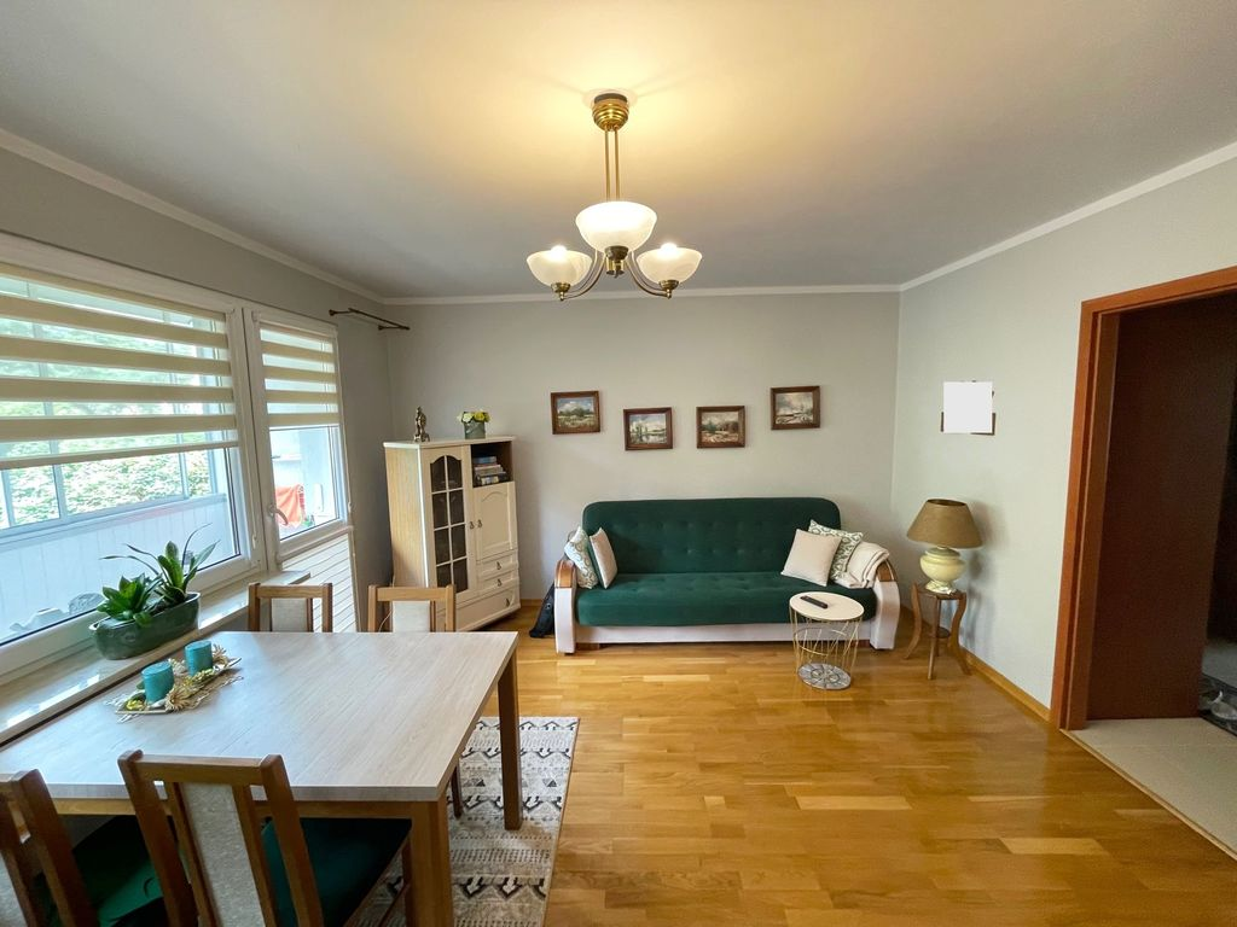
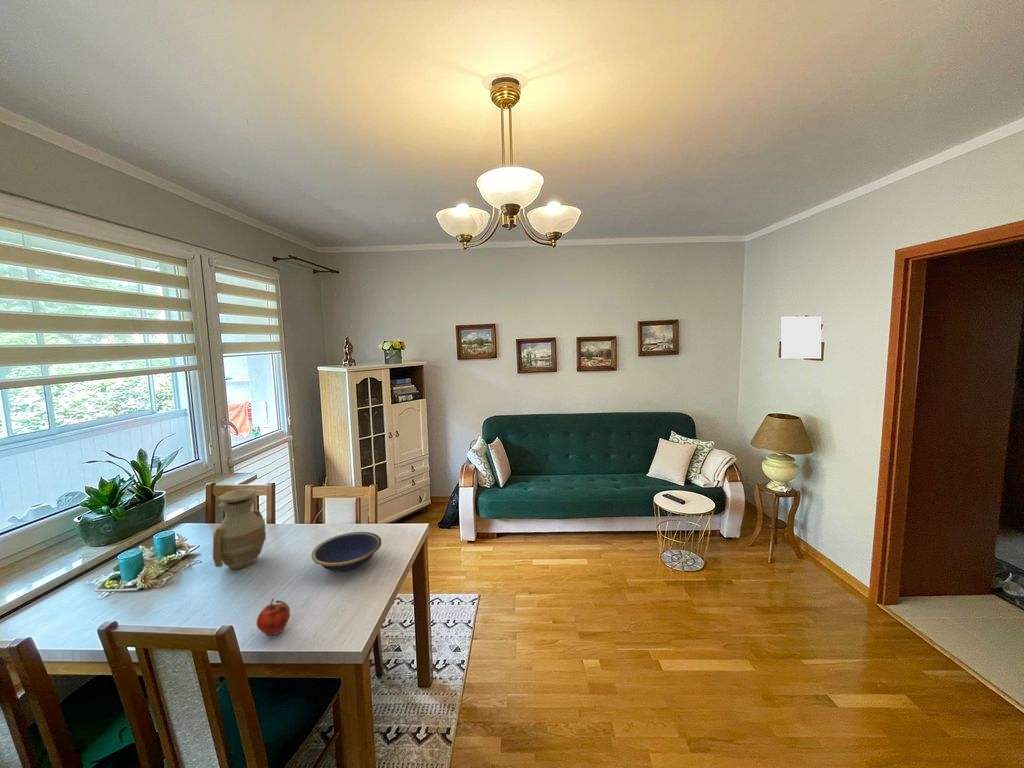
+ vase (239, 526)
+ bowl (347, 555)
+ fruit (275, 616)
